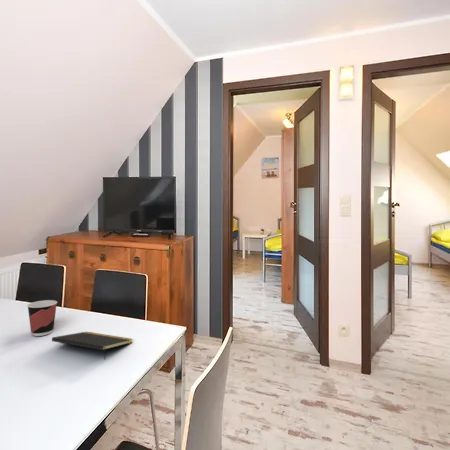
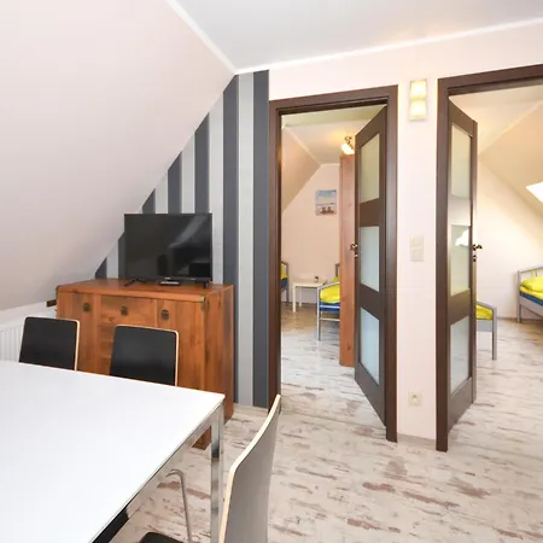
- cup (42, 318)
- notepad (93, 340)
